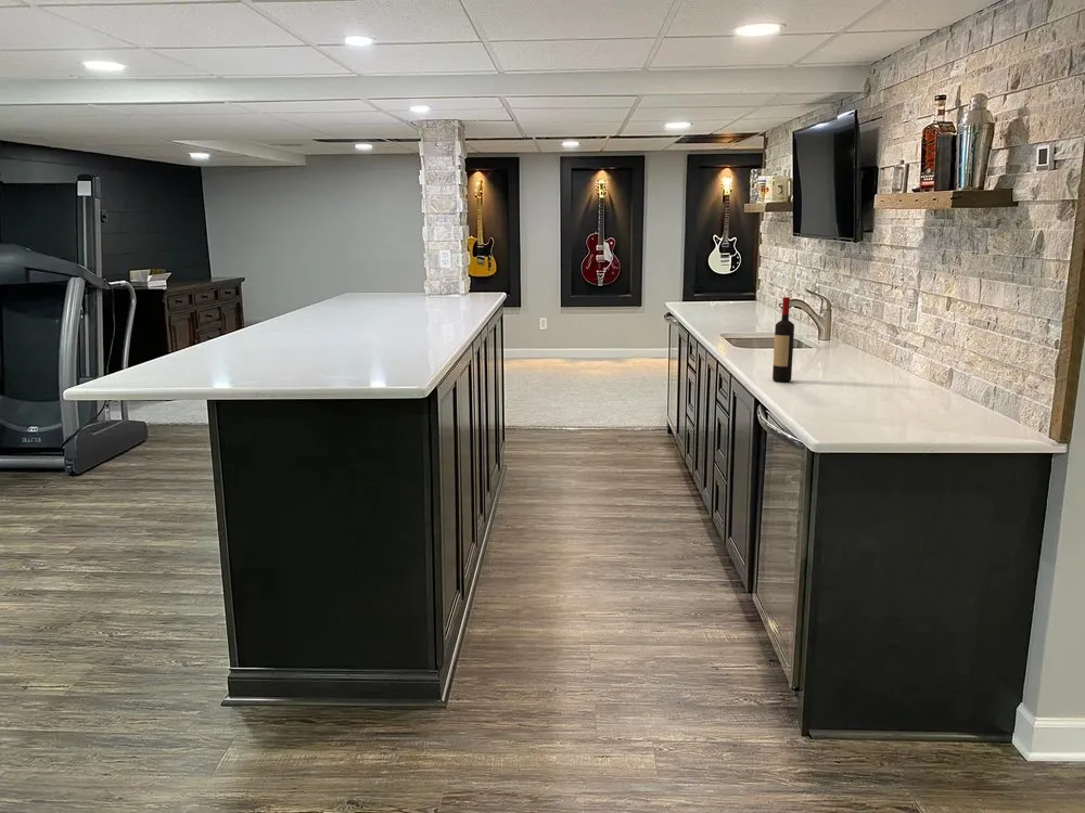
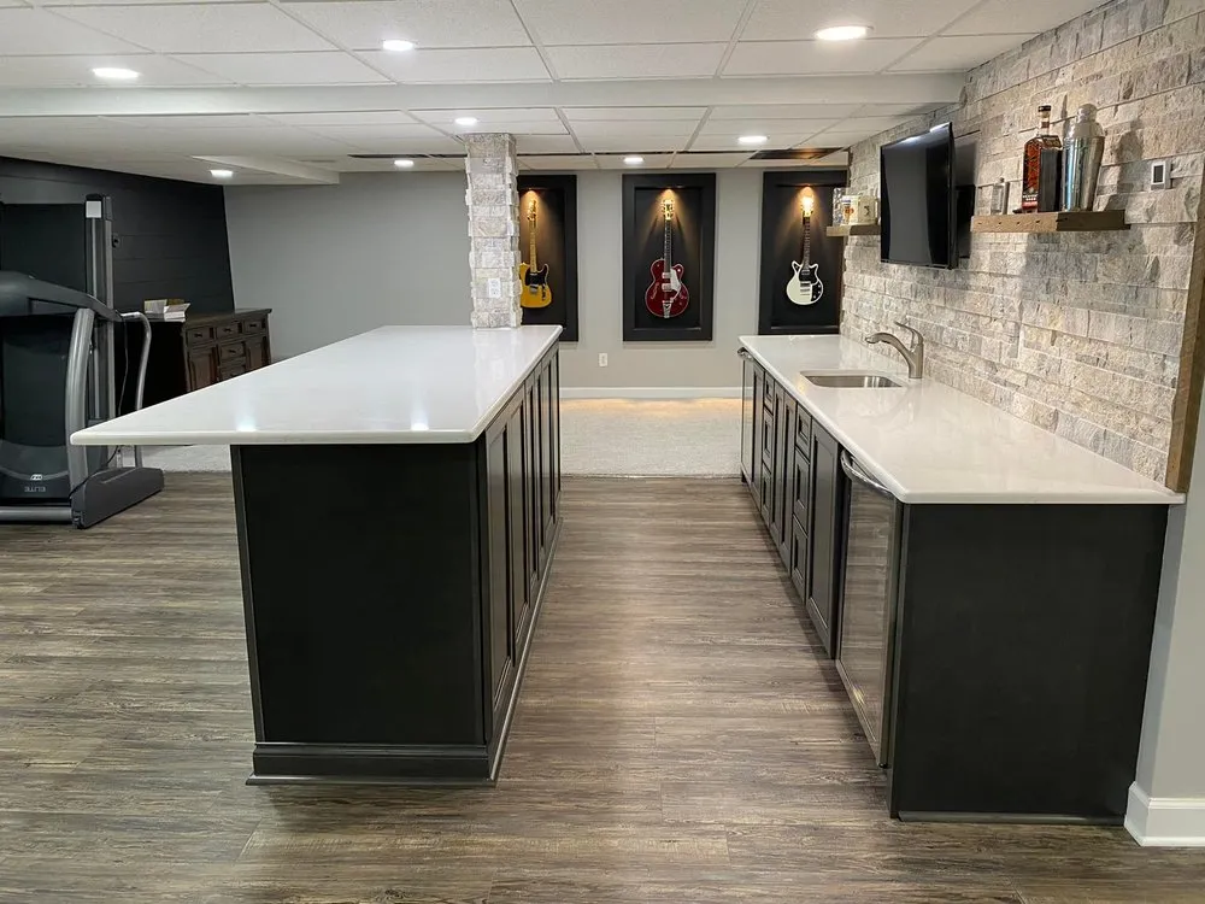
- wine bottle (783, 339)
